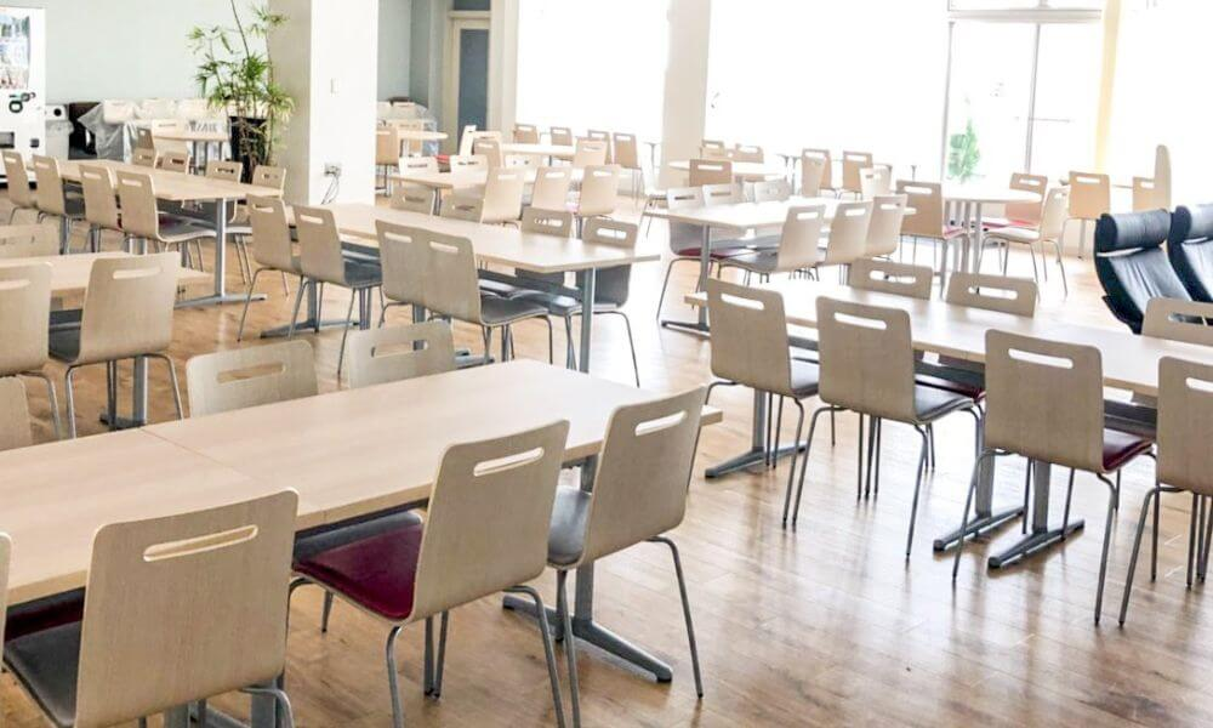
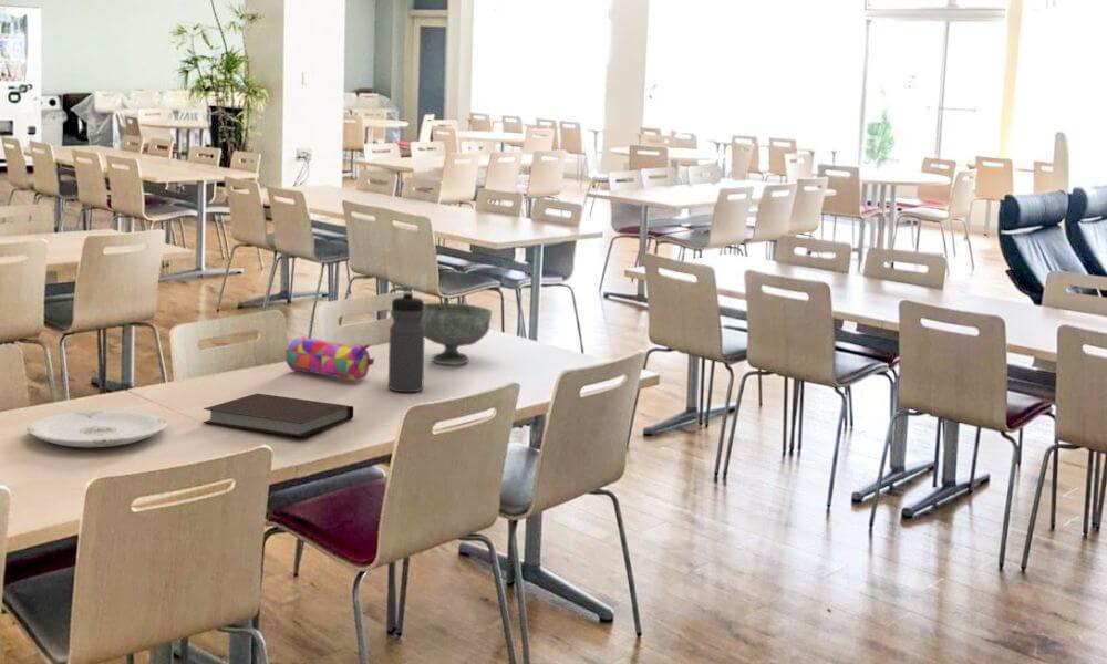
+ water bottle (406, 340)
+ pencil case (329, 357)
+ bowl (453, 333)
+ notebook (279, 413)
+ plate (97, 429)
